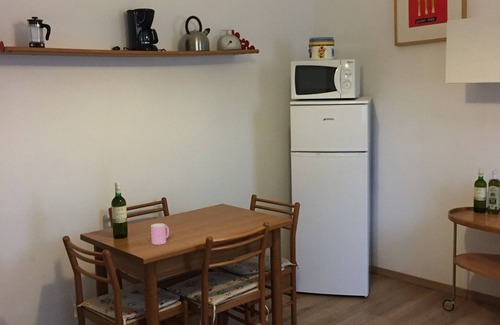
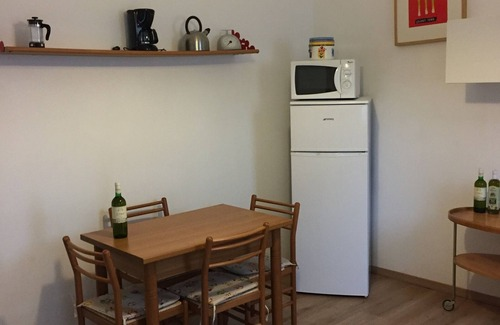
- cup (161, 233)
